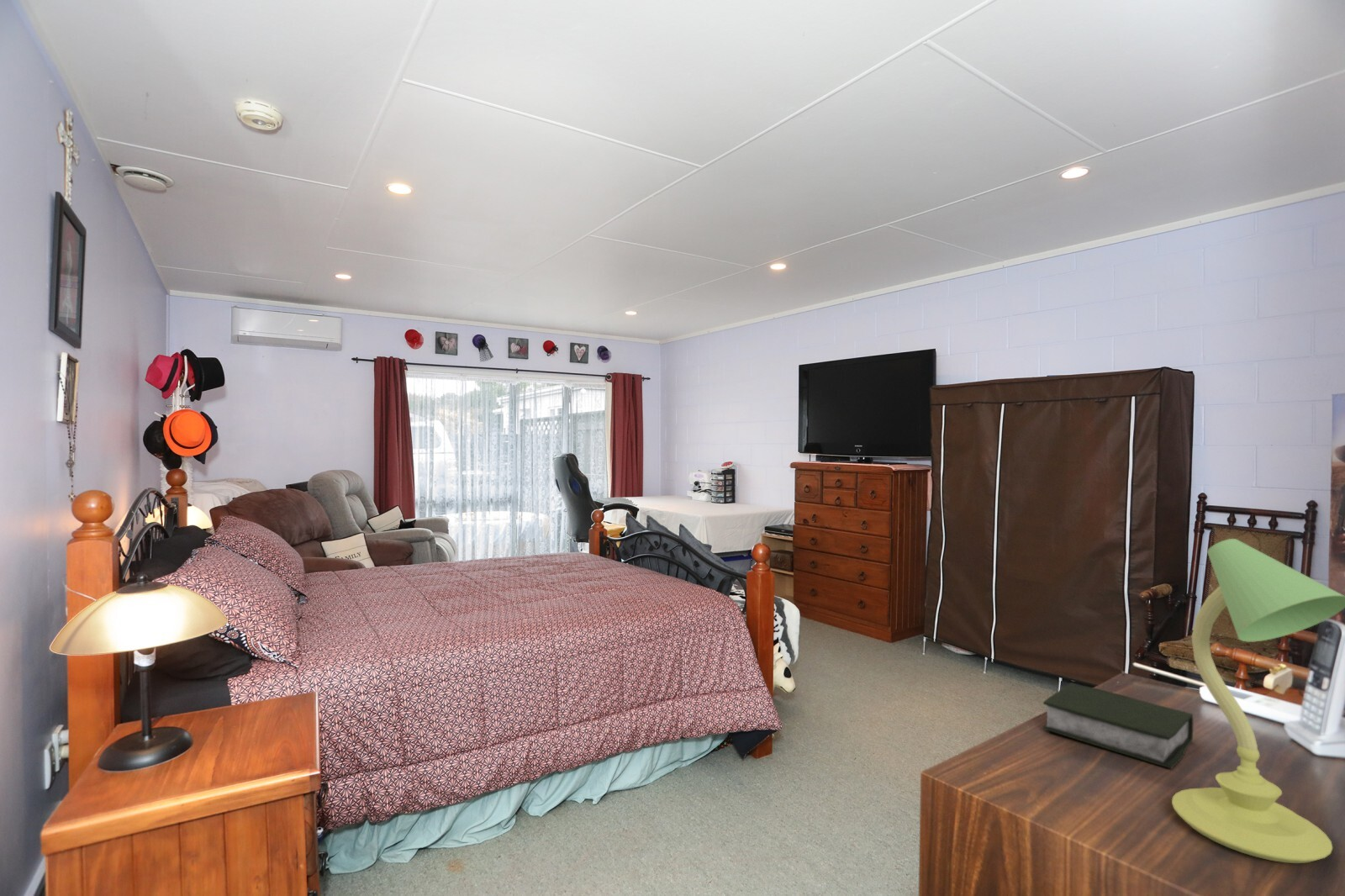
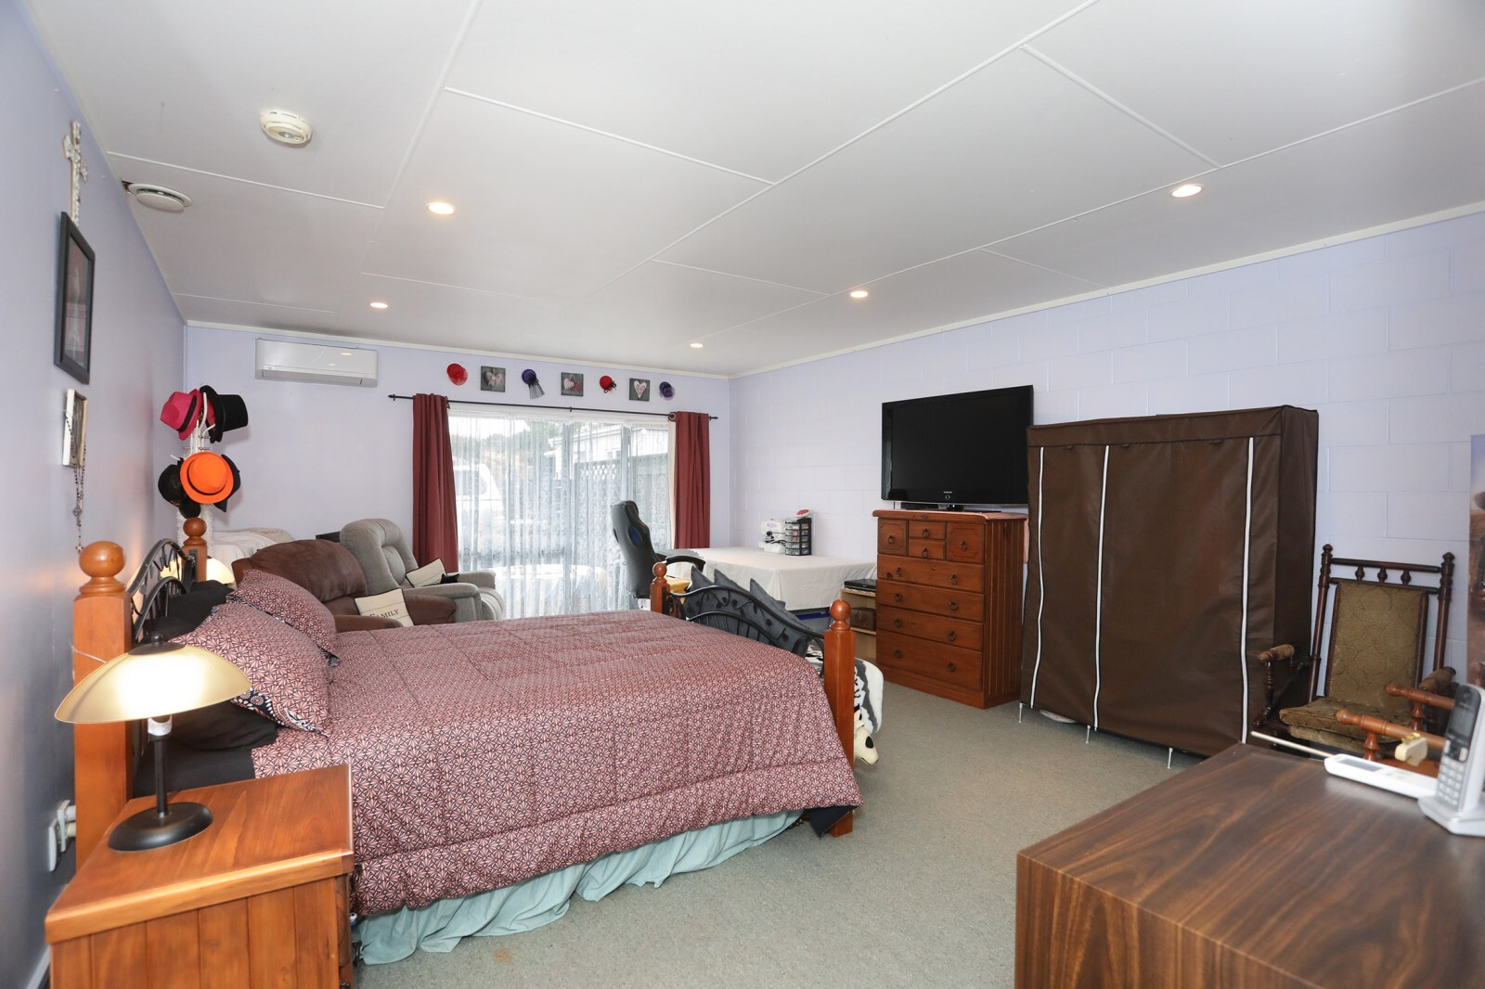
- book (1116, 720)
- table lamp (1236, 700)
